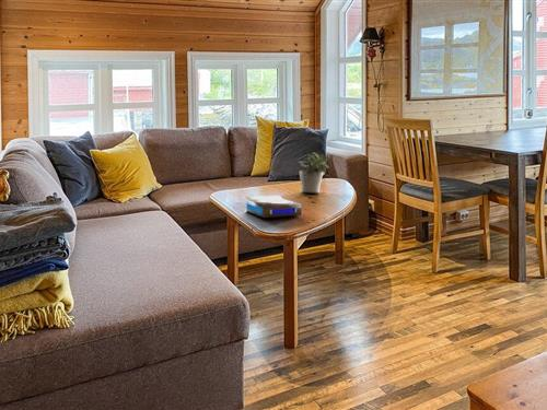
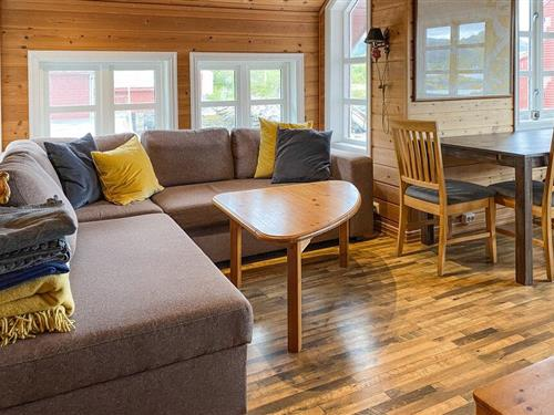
- book (272, 206)
- potted plant (316, 172)
